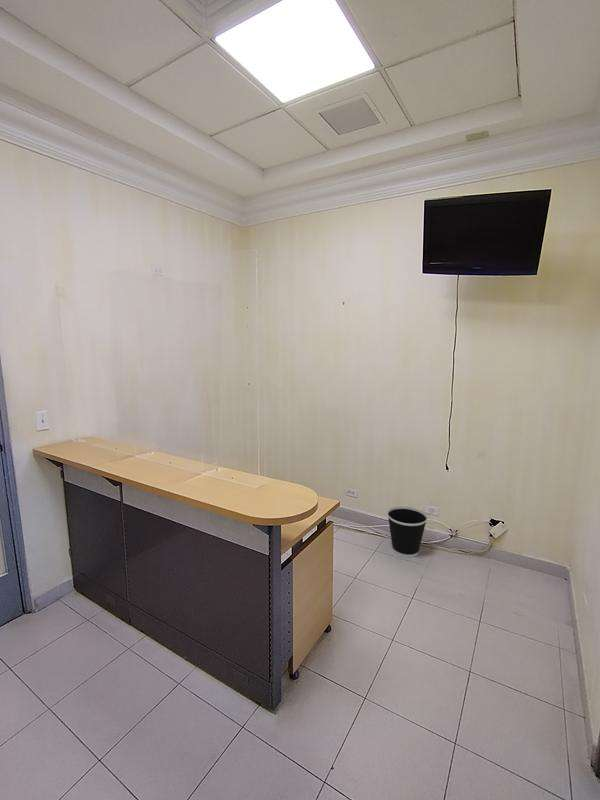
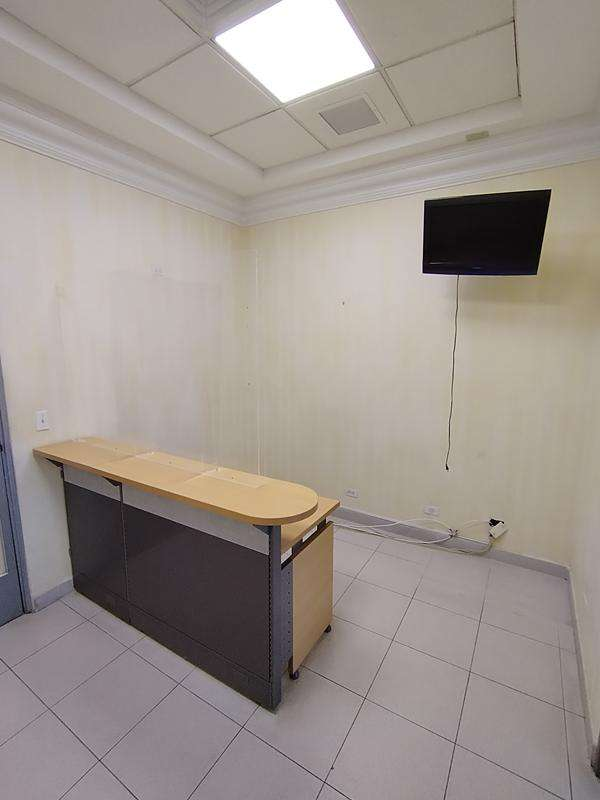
- wastebasket (406, 532)
